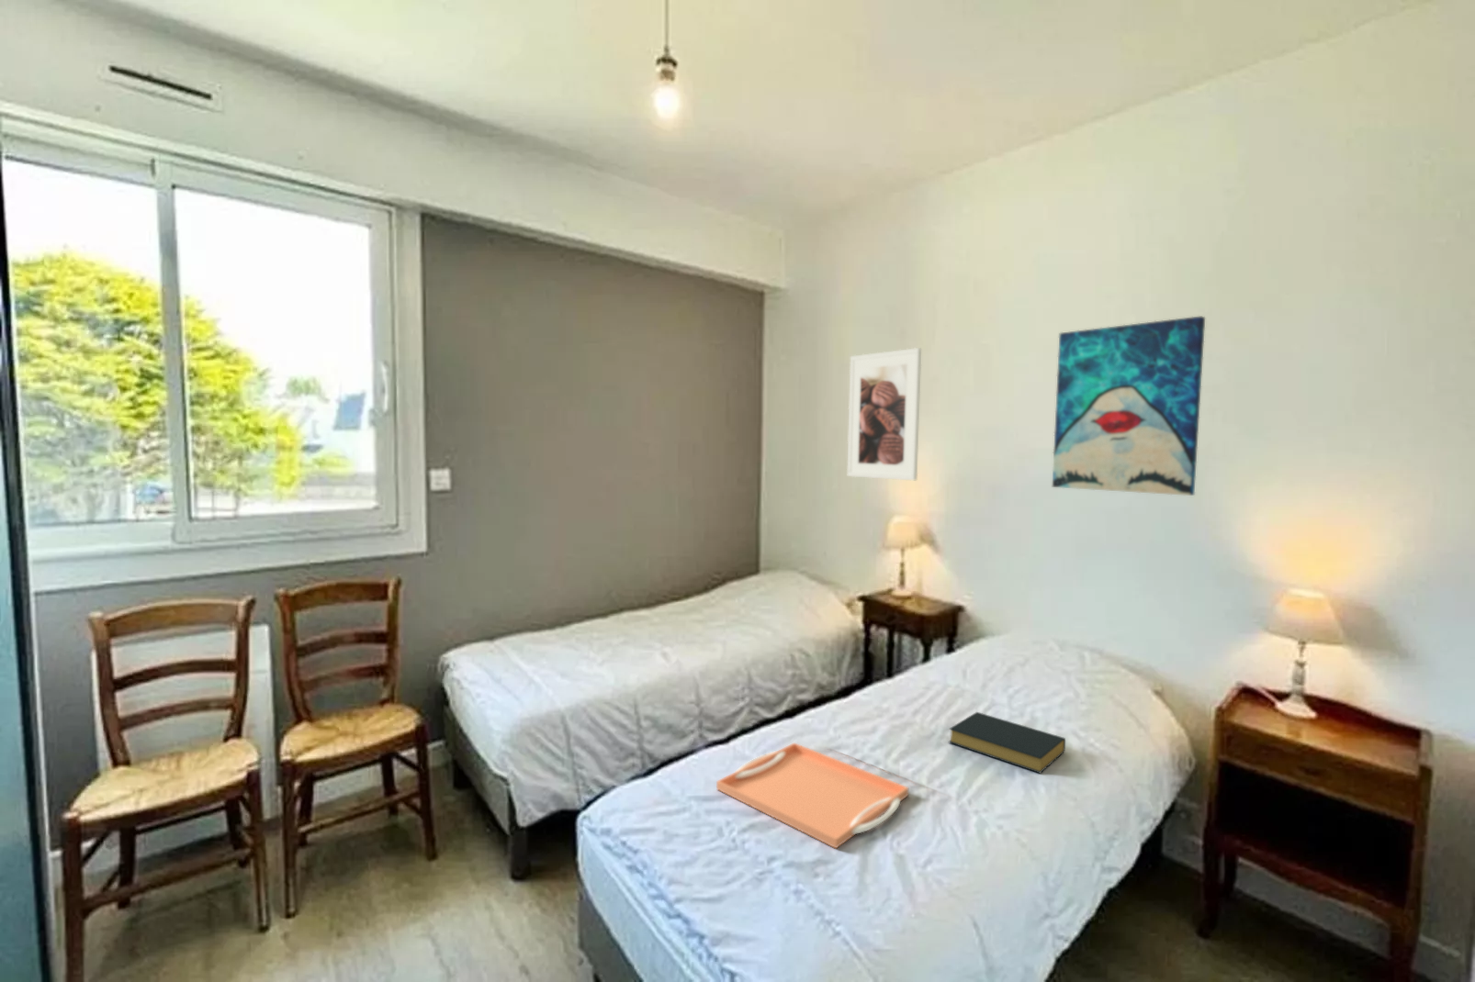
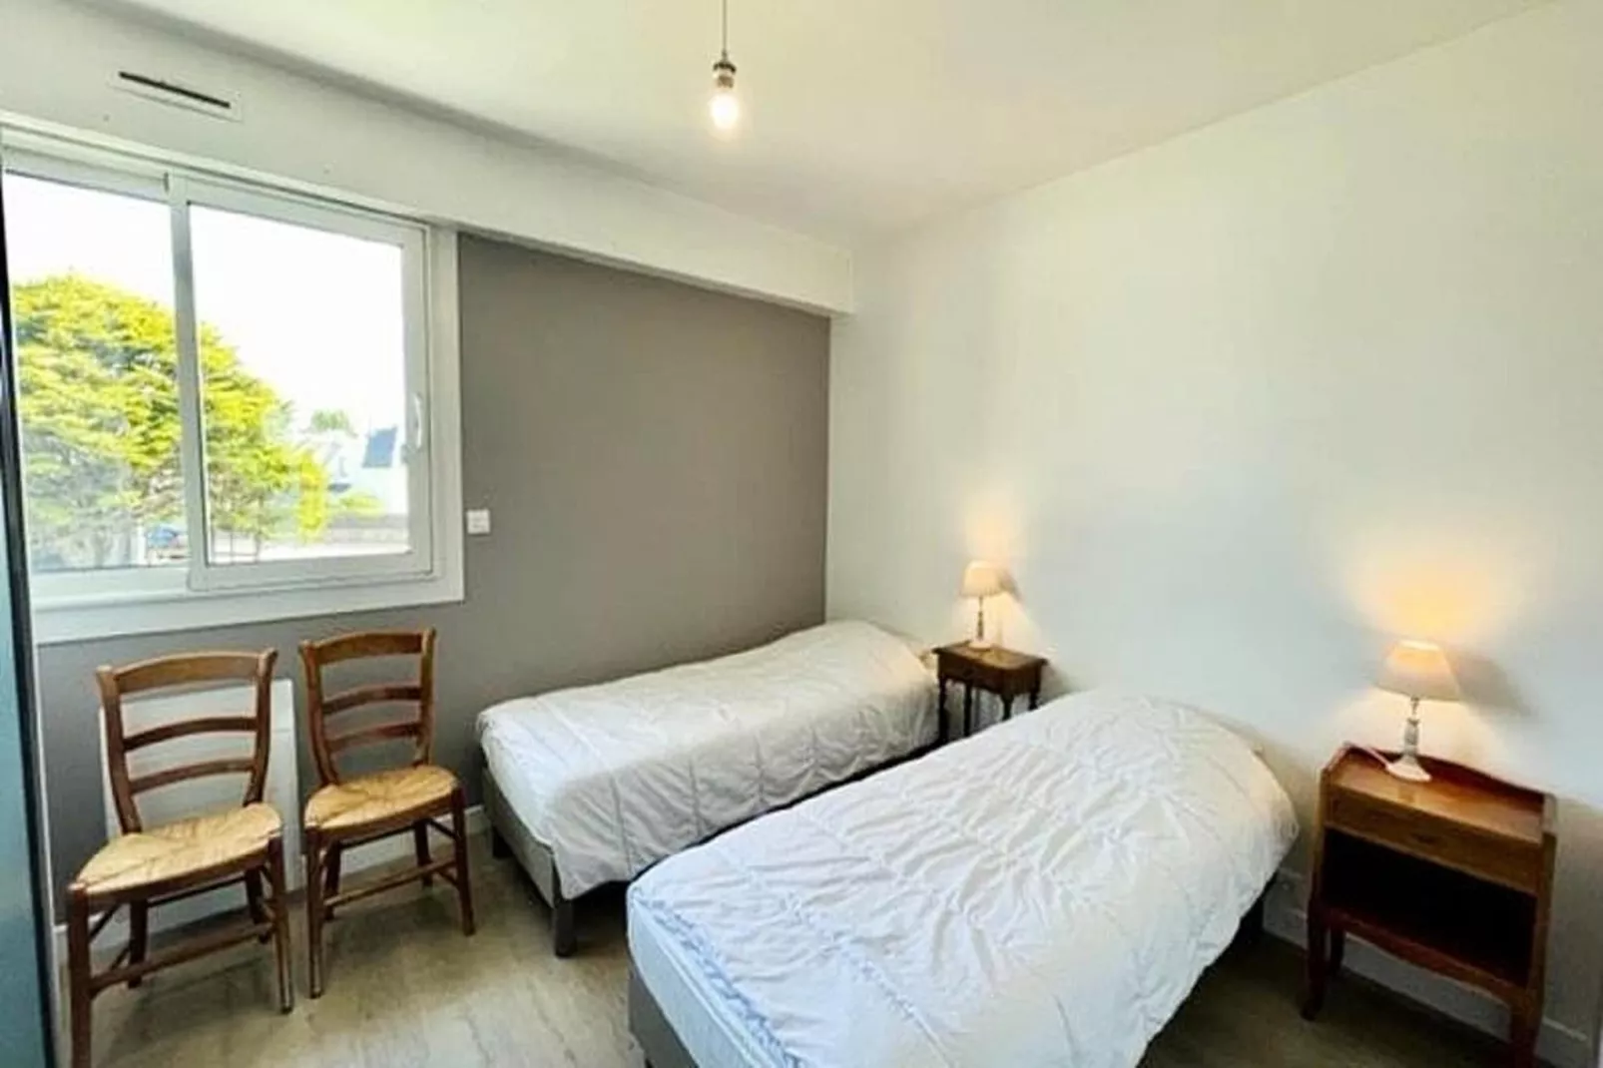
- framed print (882, 414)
- hardback book (1006, 740)
- serving tray (812, 788)
- wall art (1122, 409)
